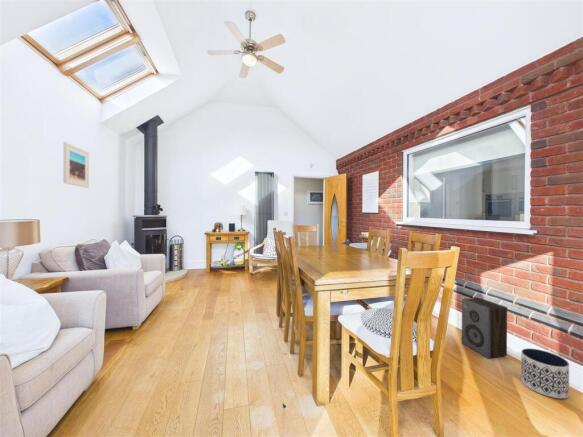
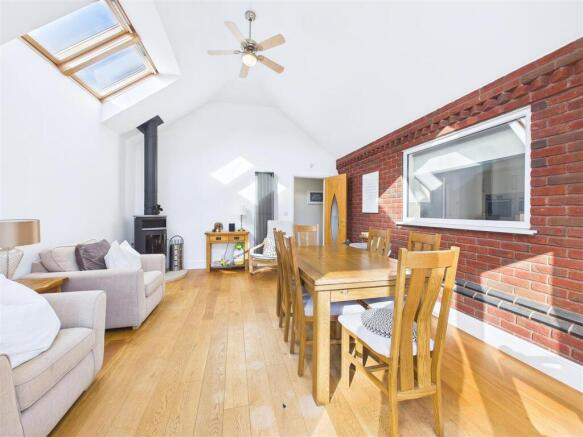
- speaker (483, 326)
- planter (544, 372)
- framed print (77, 166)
